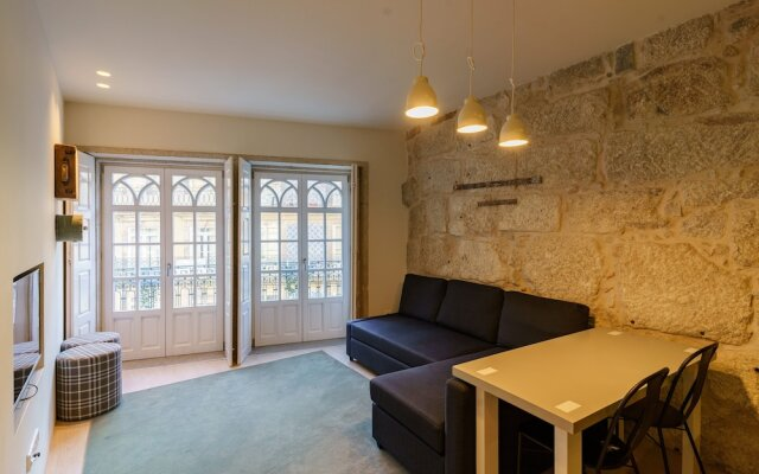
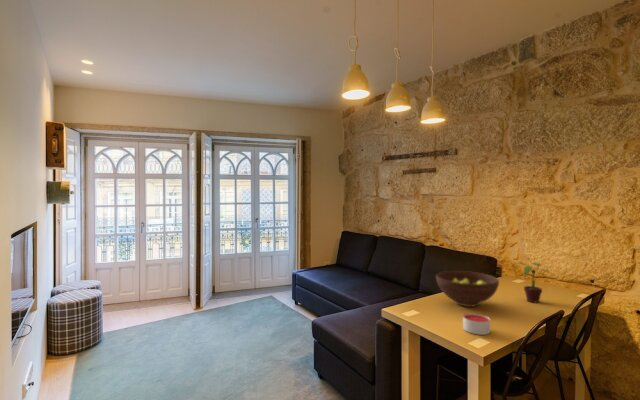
+ potted plant (532, 282)
+ fruit bowl (466, 290)
+ candle (476, 323)
